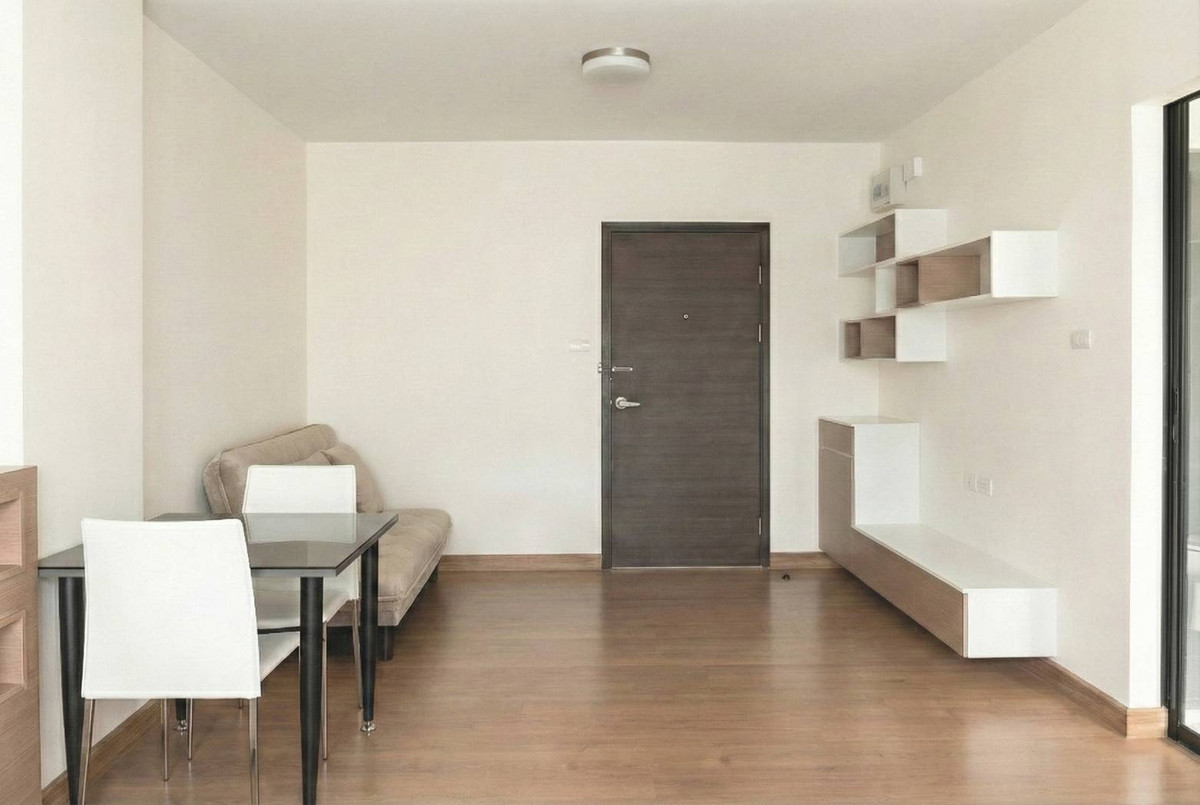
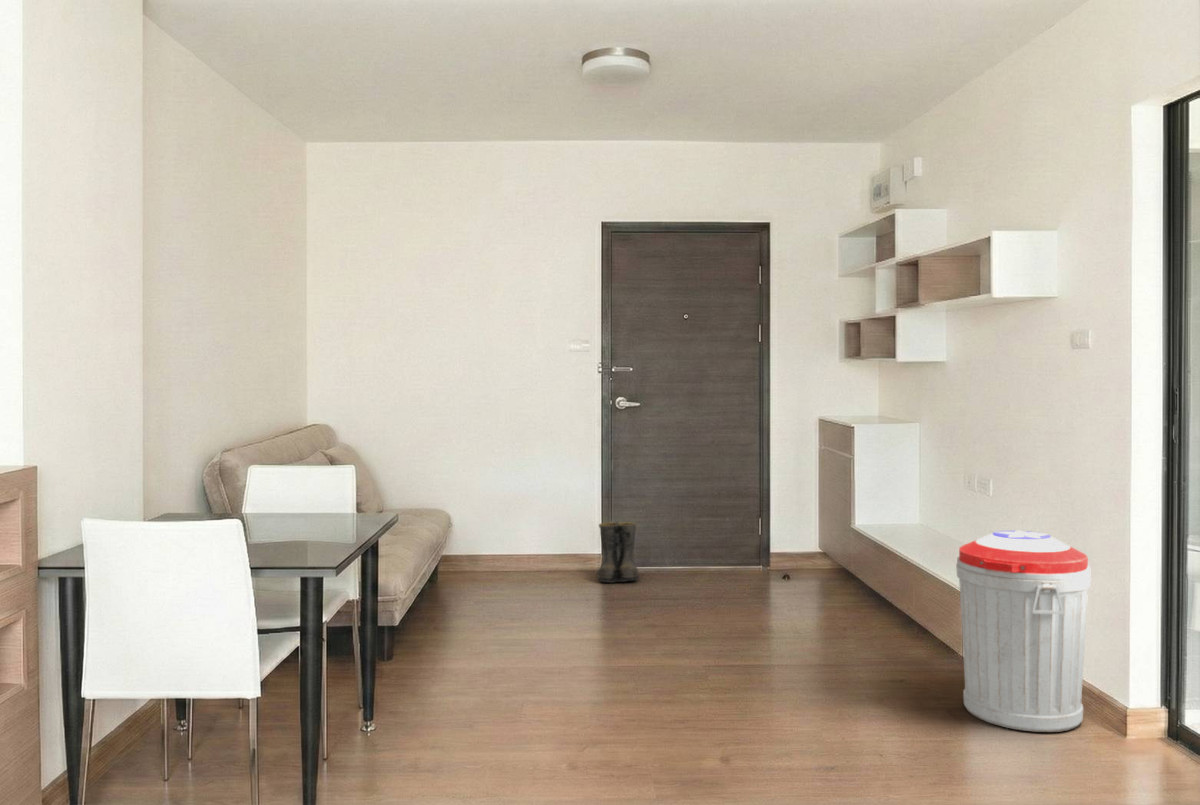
+ boots (617, 550)
+ trash can (1021, 623)
